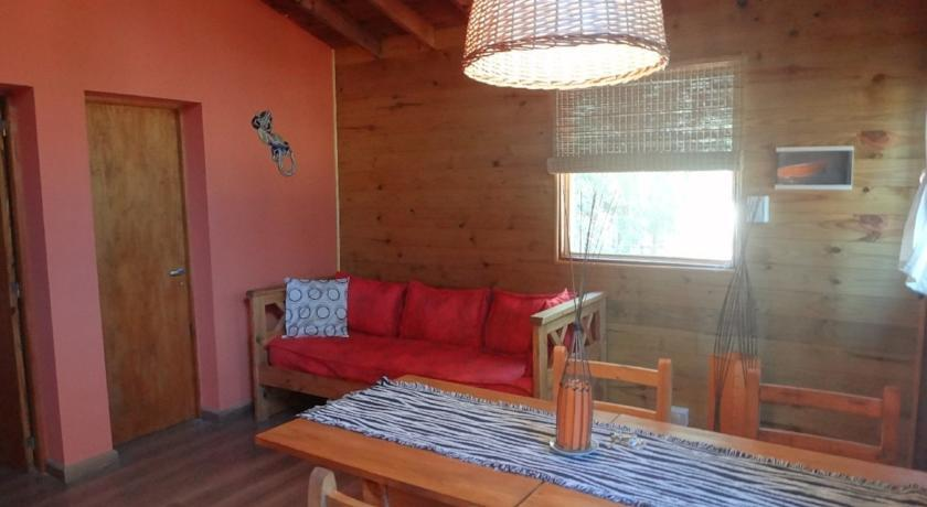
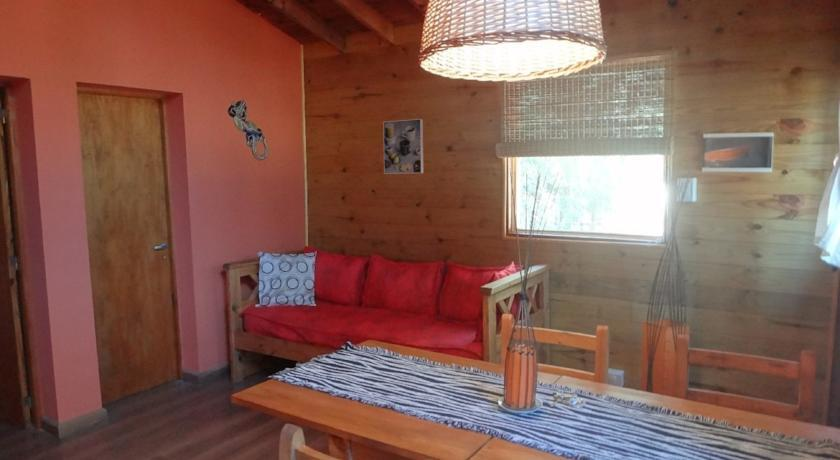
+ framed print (403, 147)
